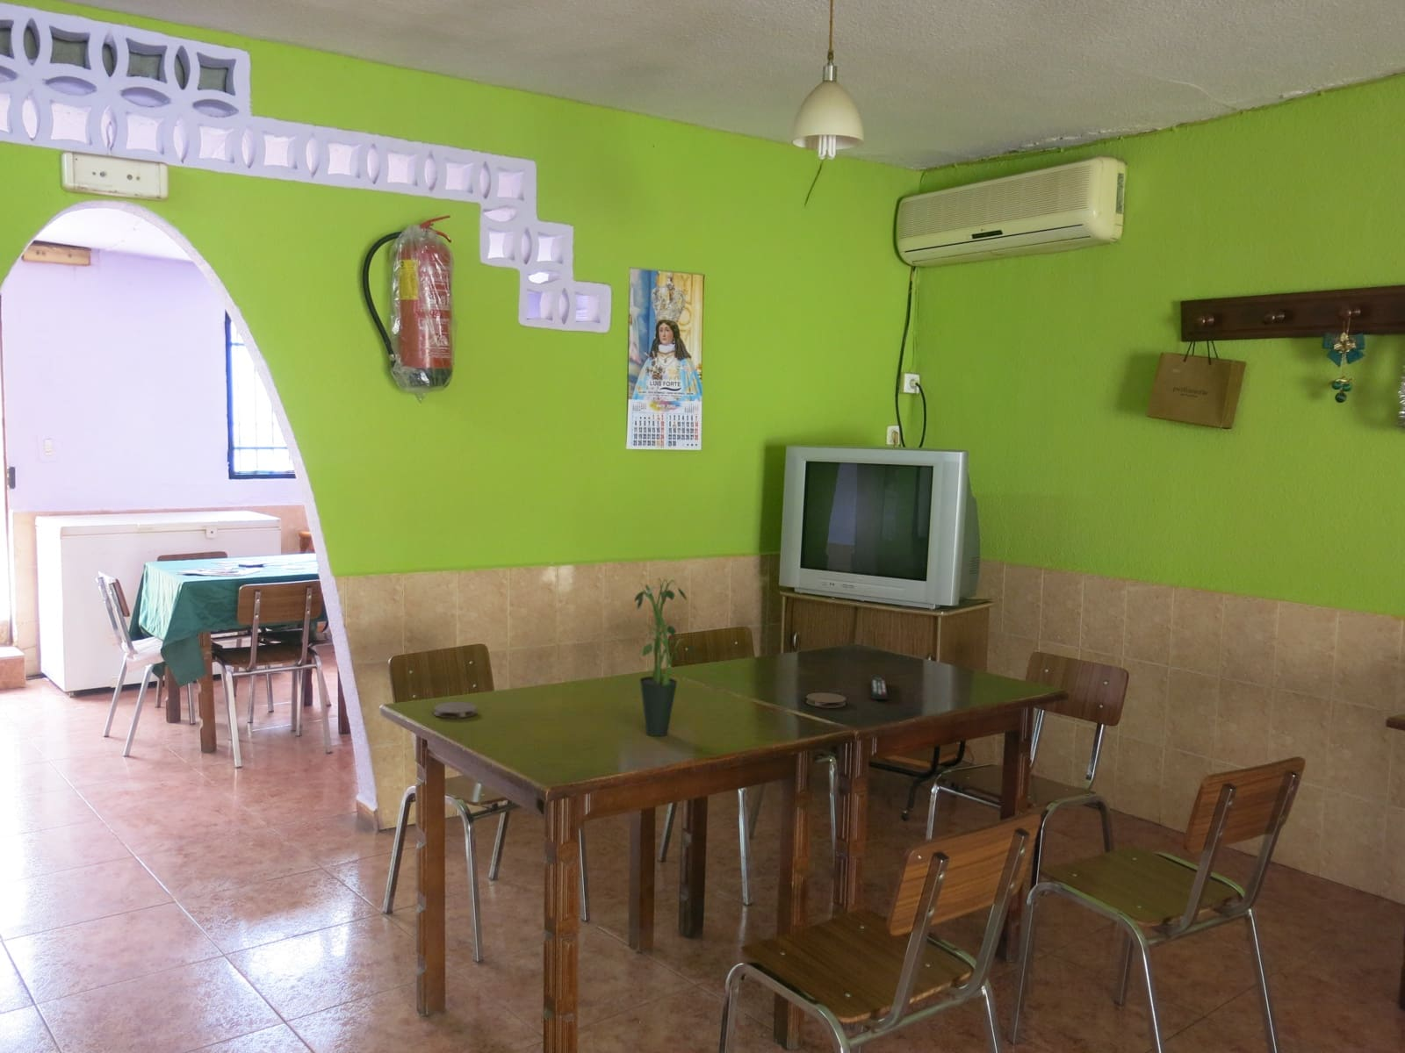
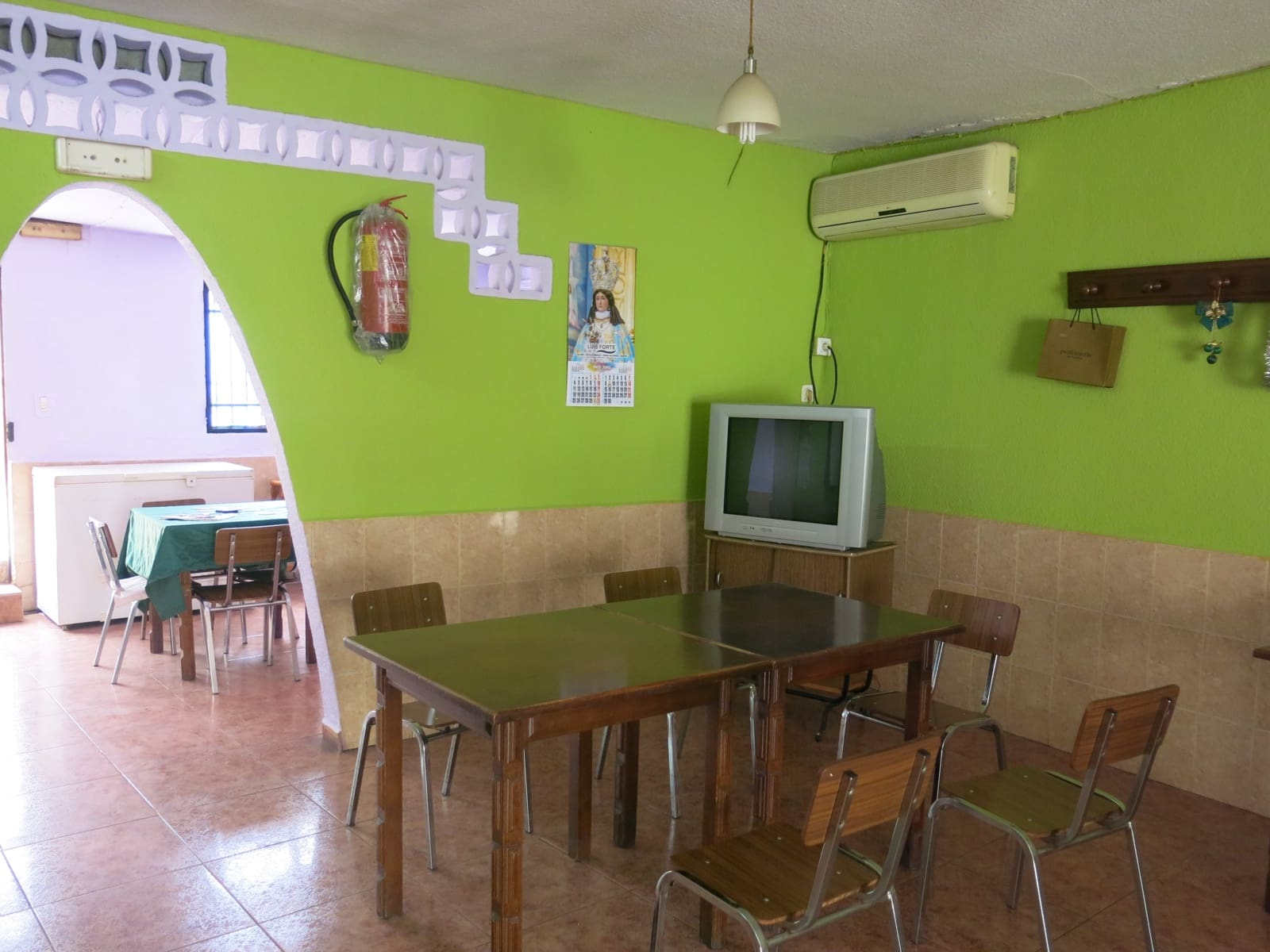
- remote control (878, 687)
- potted plant (660, 655)
- coaster (825, 699)
- coaster (455, 710)
